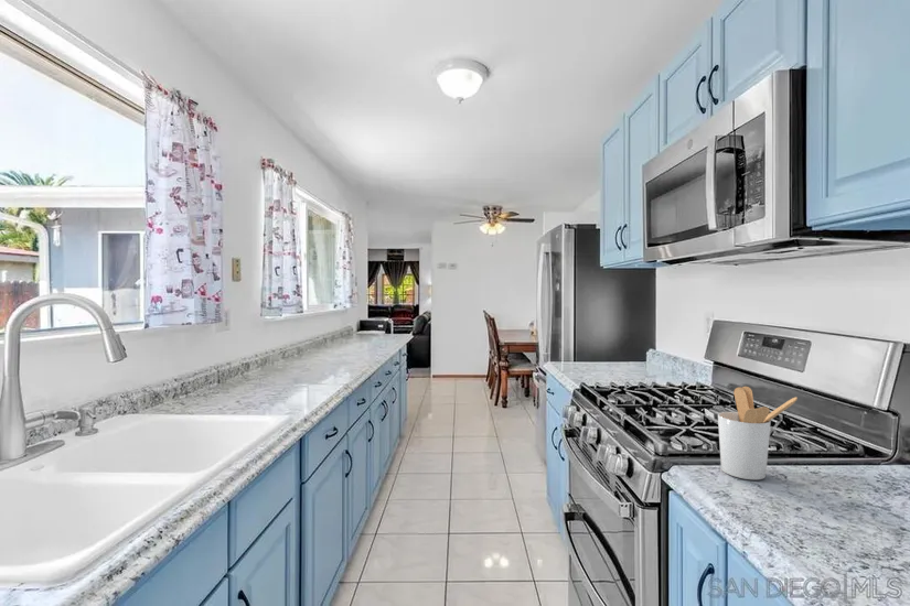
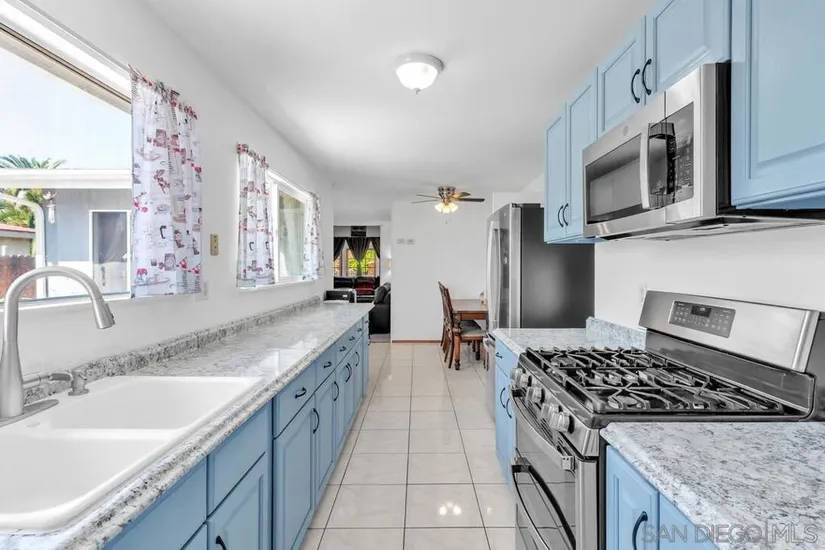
- utensil holder (757, 433)
